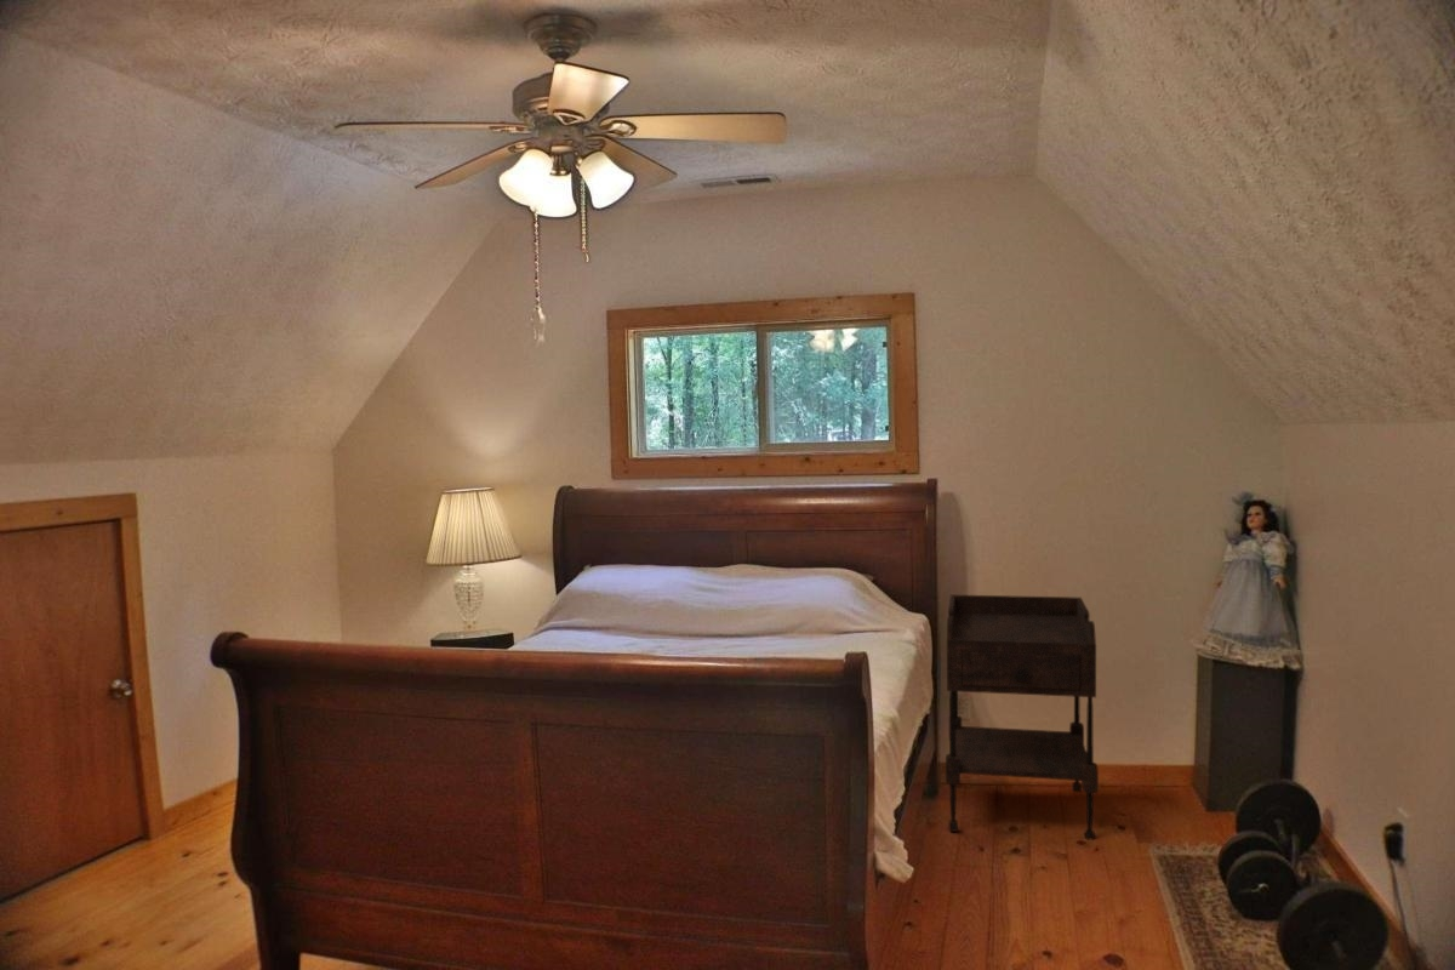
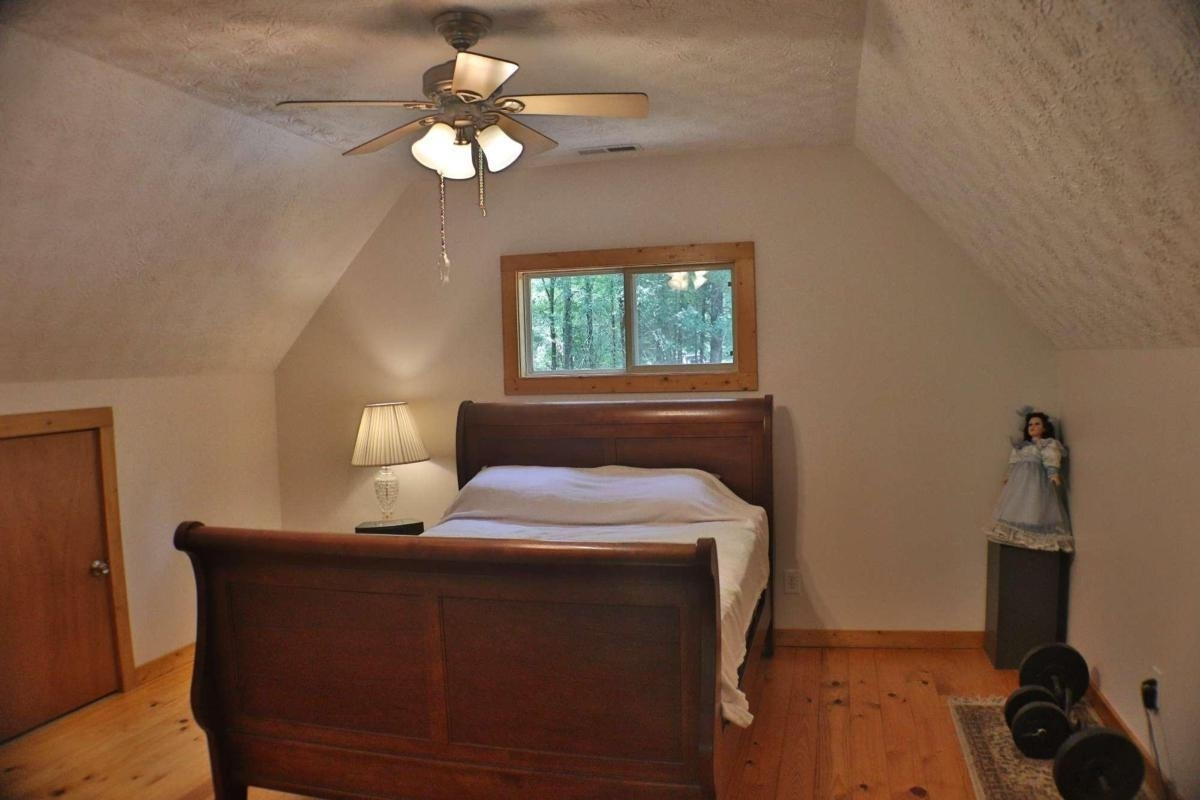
- side table (1017, 694)
